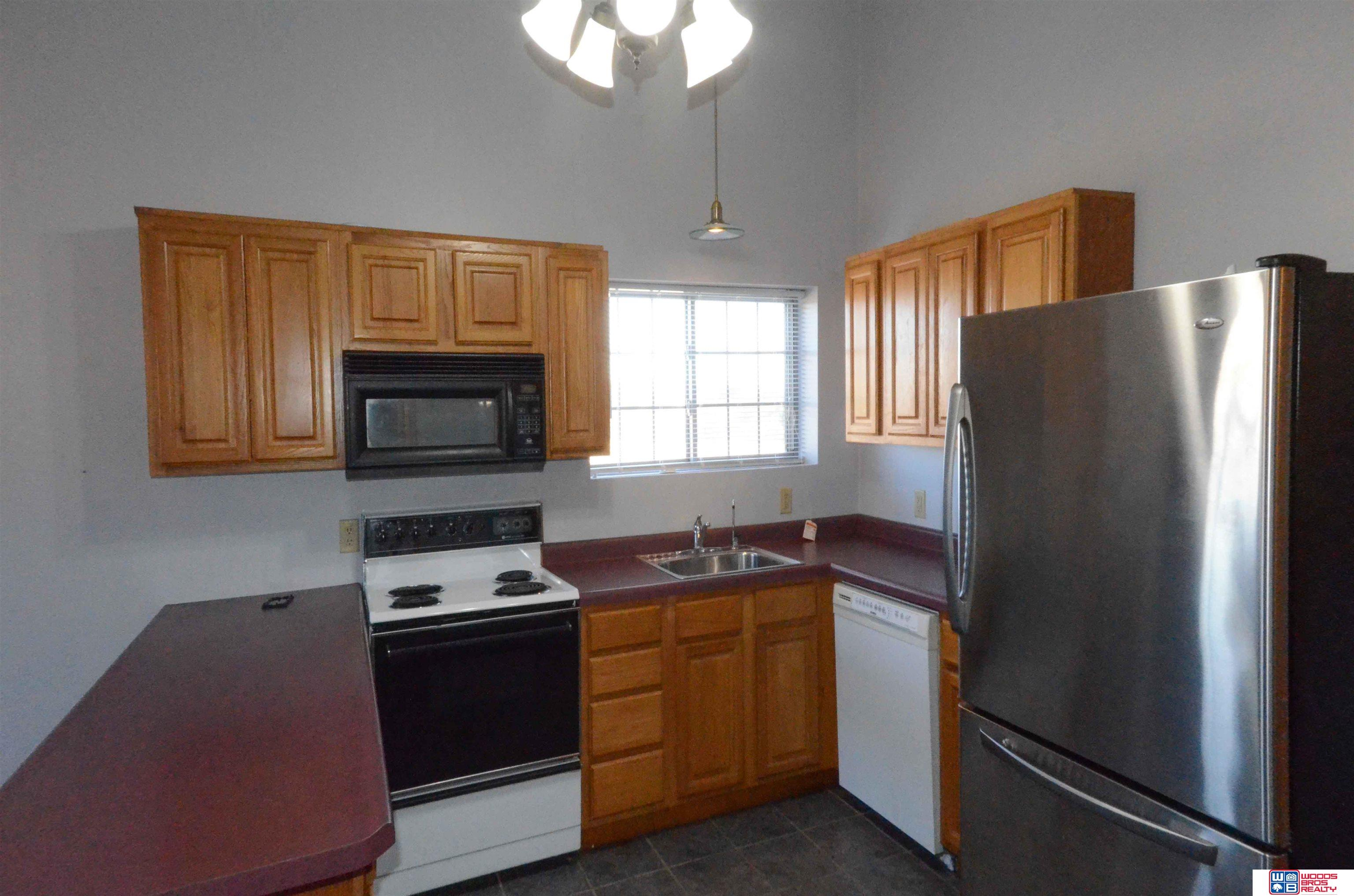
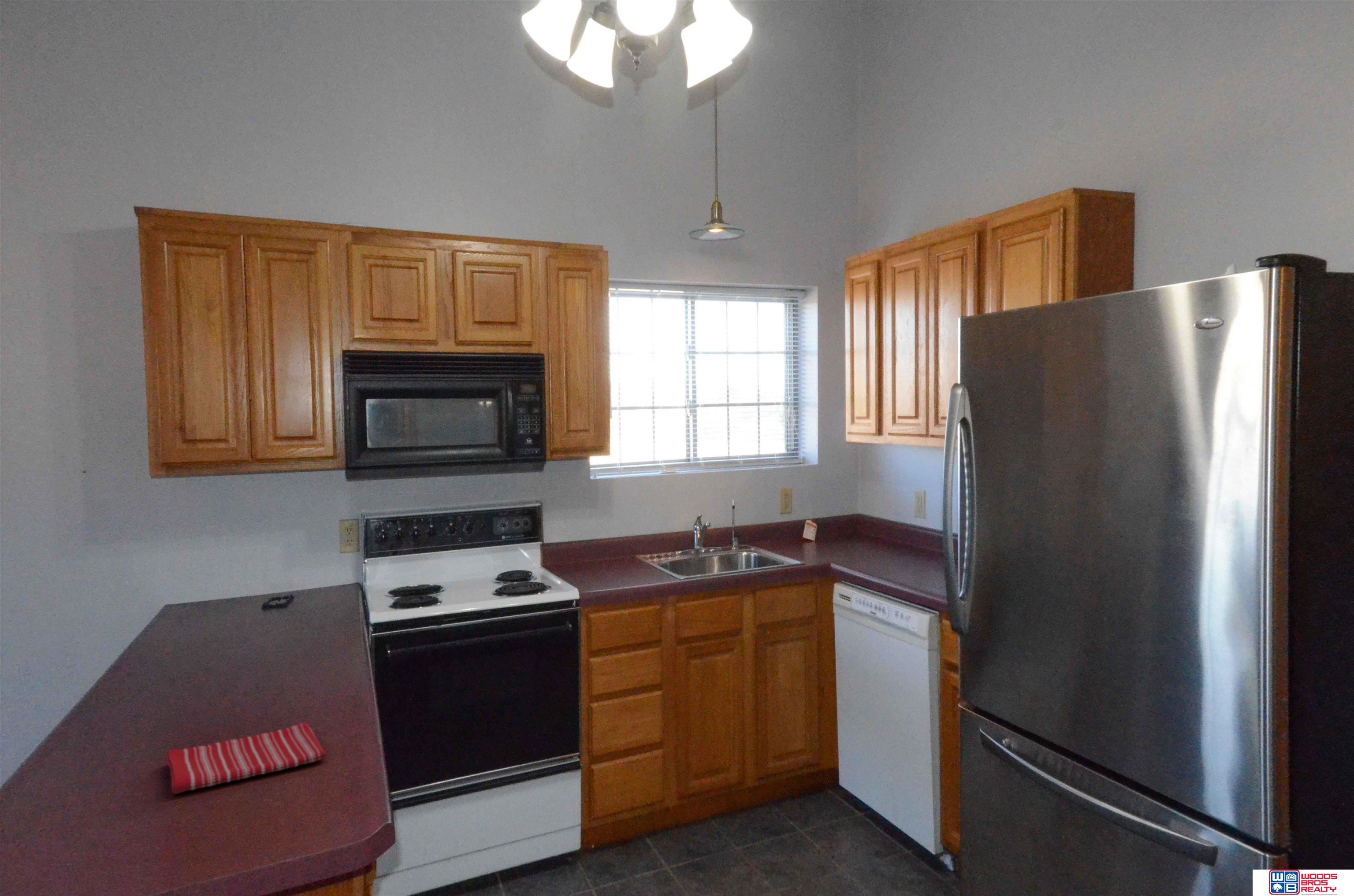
+ dish towel (246, 755)
